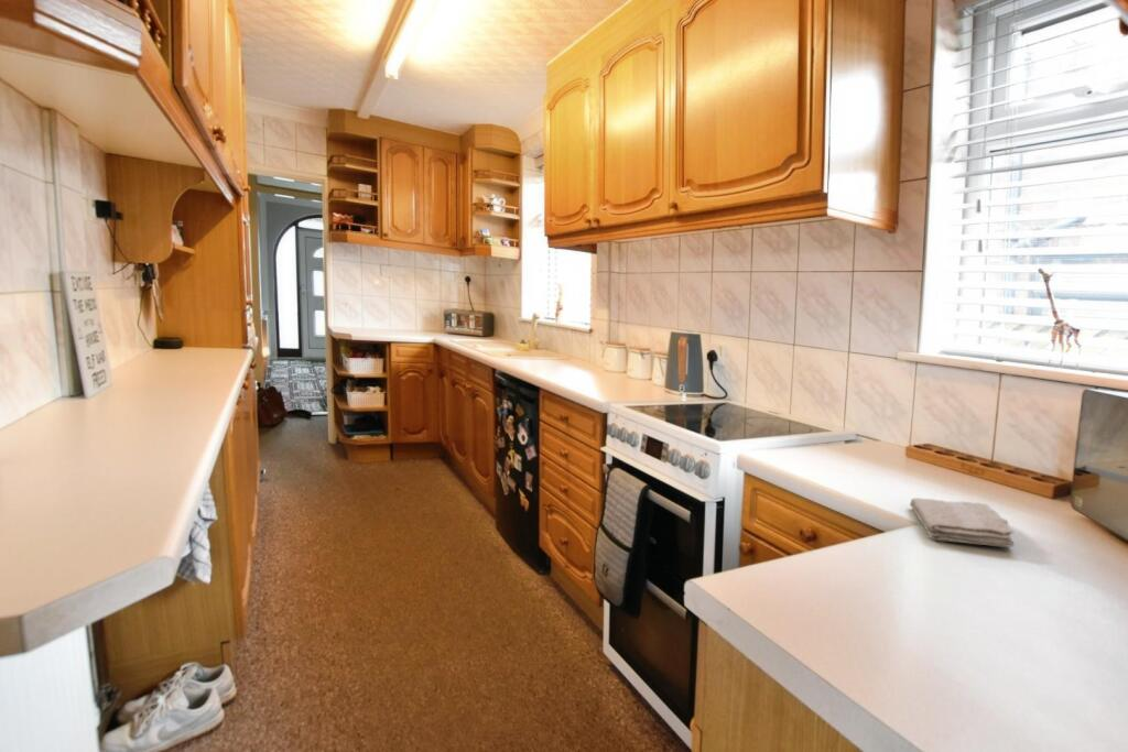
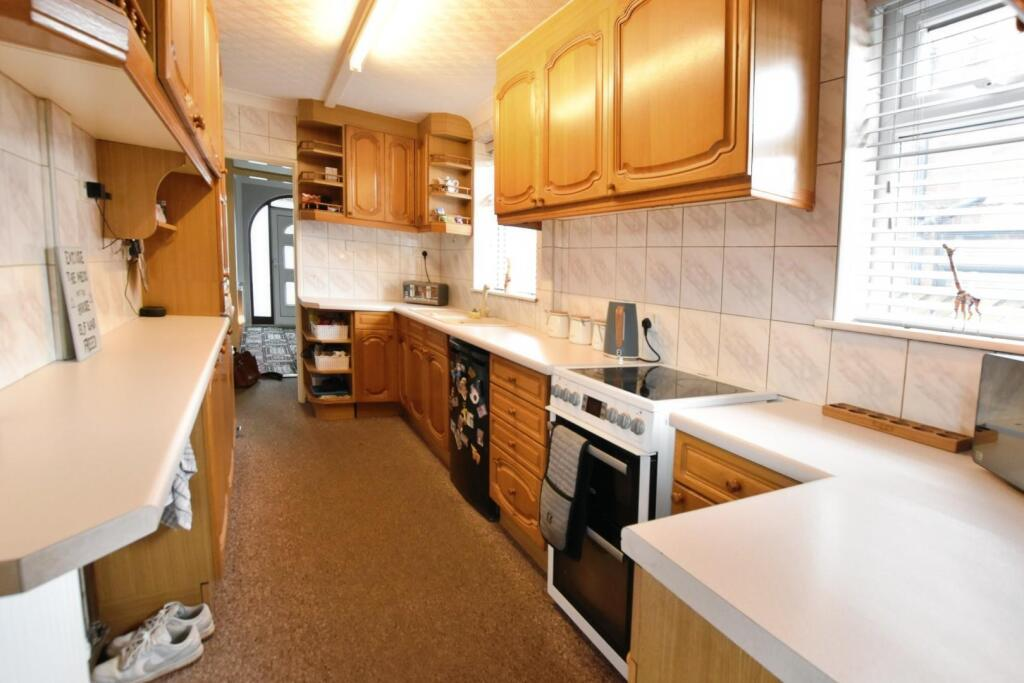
- washcloth (958, 519)
